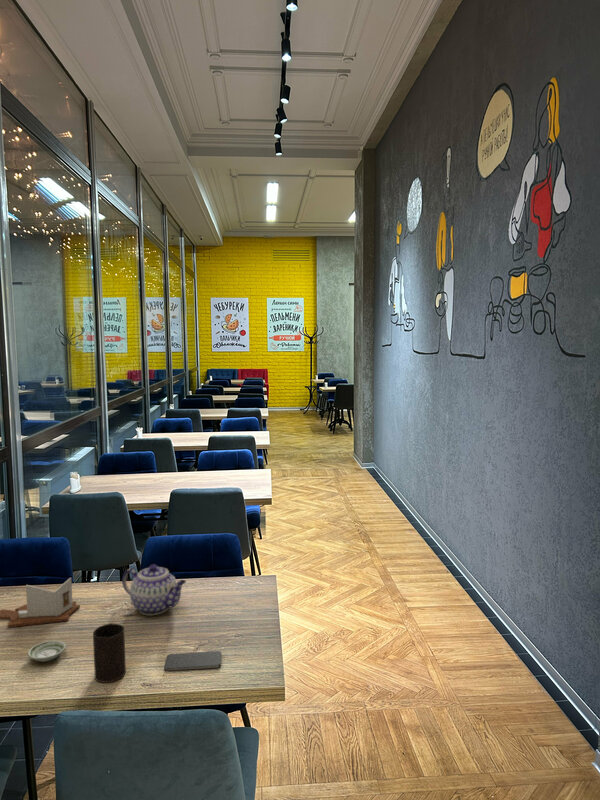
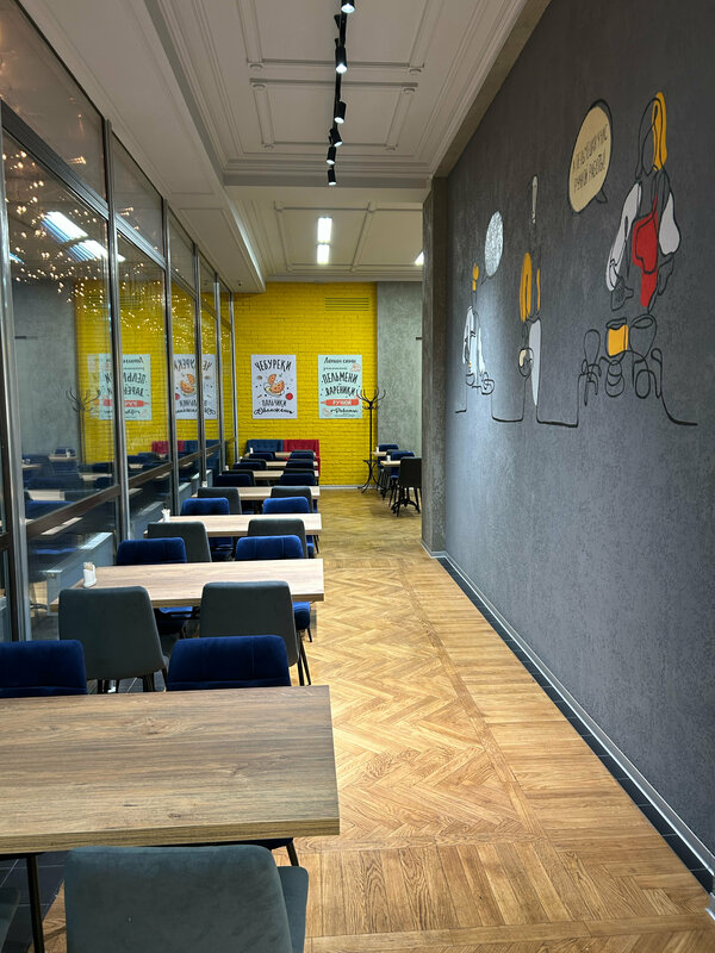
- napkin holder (37, 597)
- saucer (47, 652)
- smartphone (193, 660)
- teapot (153, 586)
- cup (109, 652)
